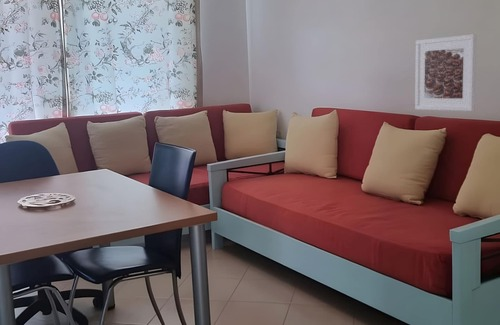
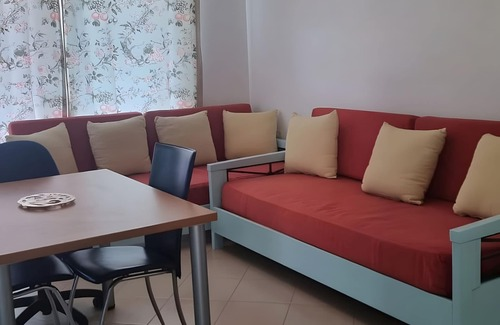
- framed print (443, 74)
